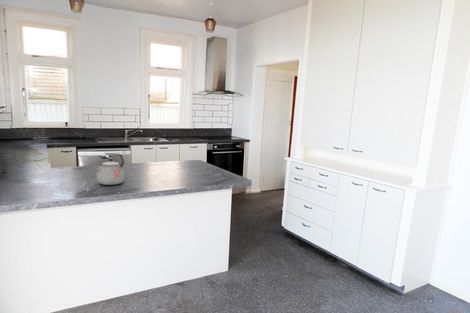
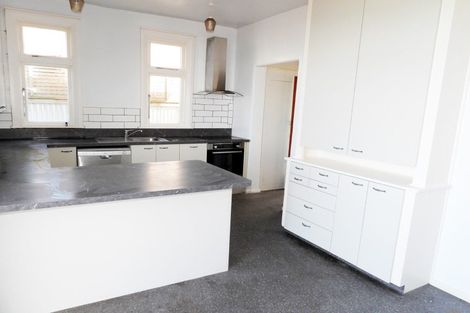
- kettle (110, 168)
